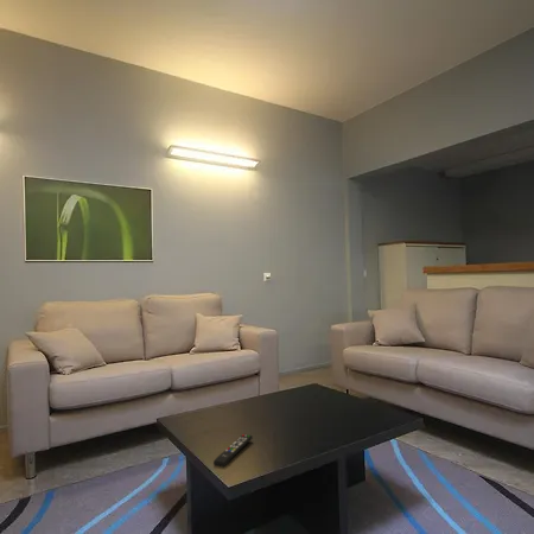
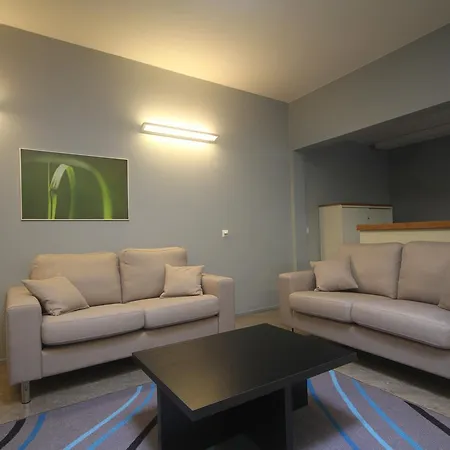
- remote control (234, 449)
